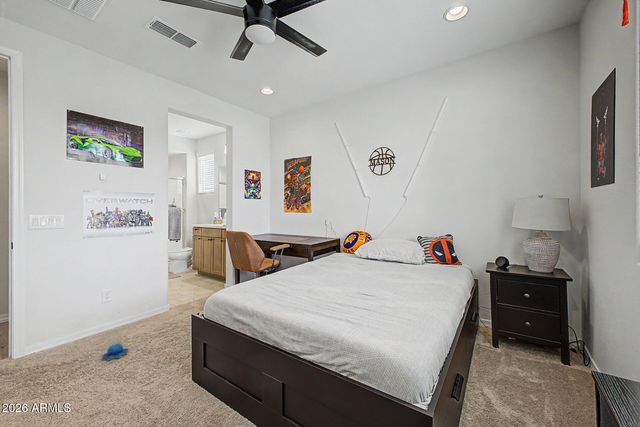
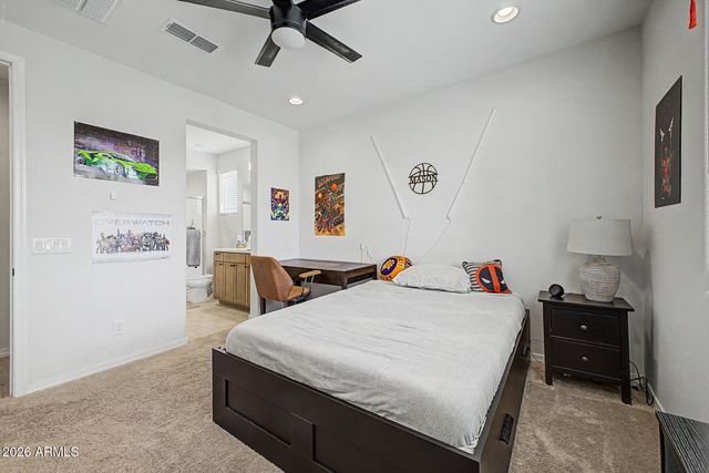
- plush toy (115, 349)
